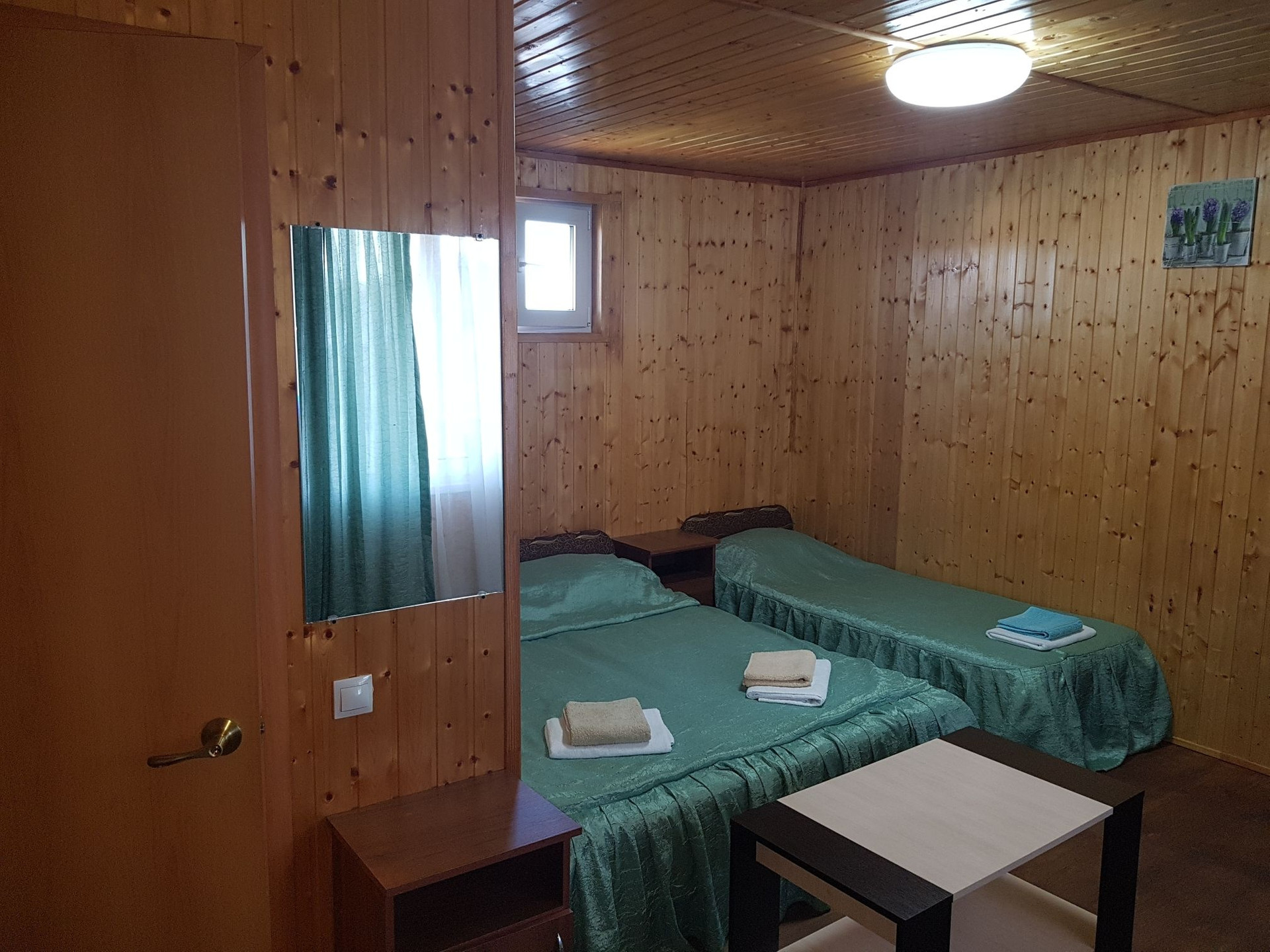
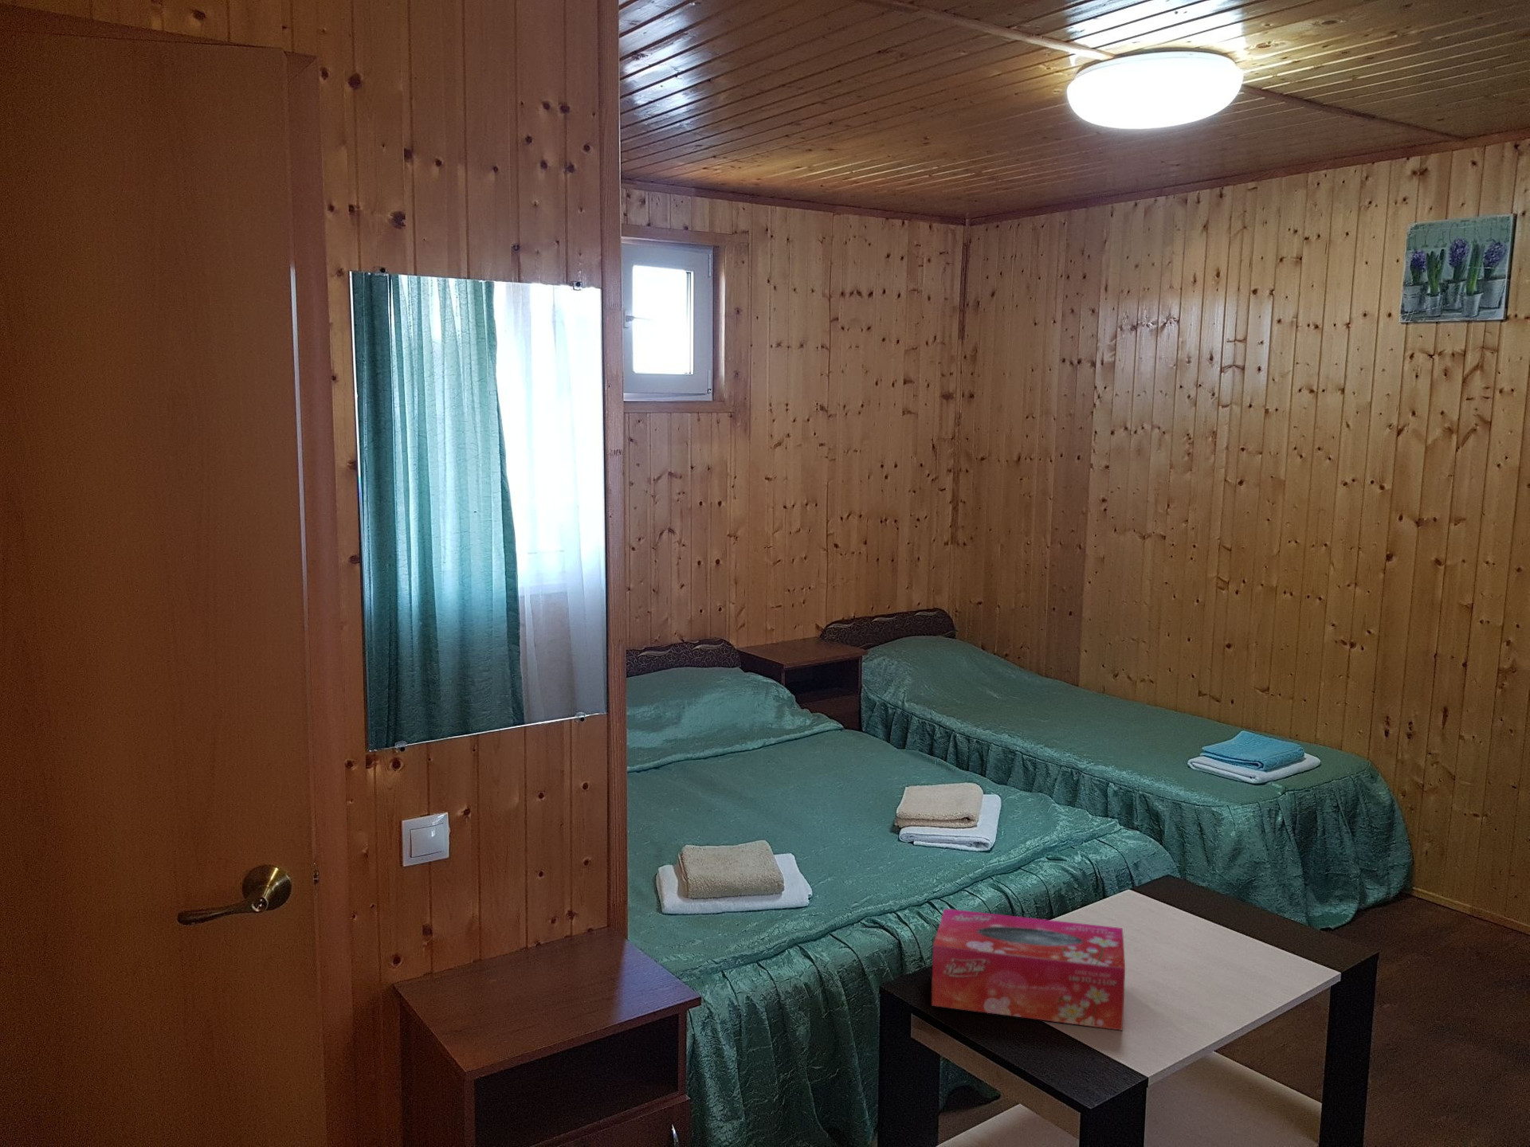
+ tissue box (1028, 965)
